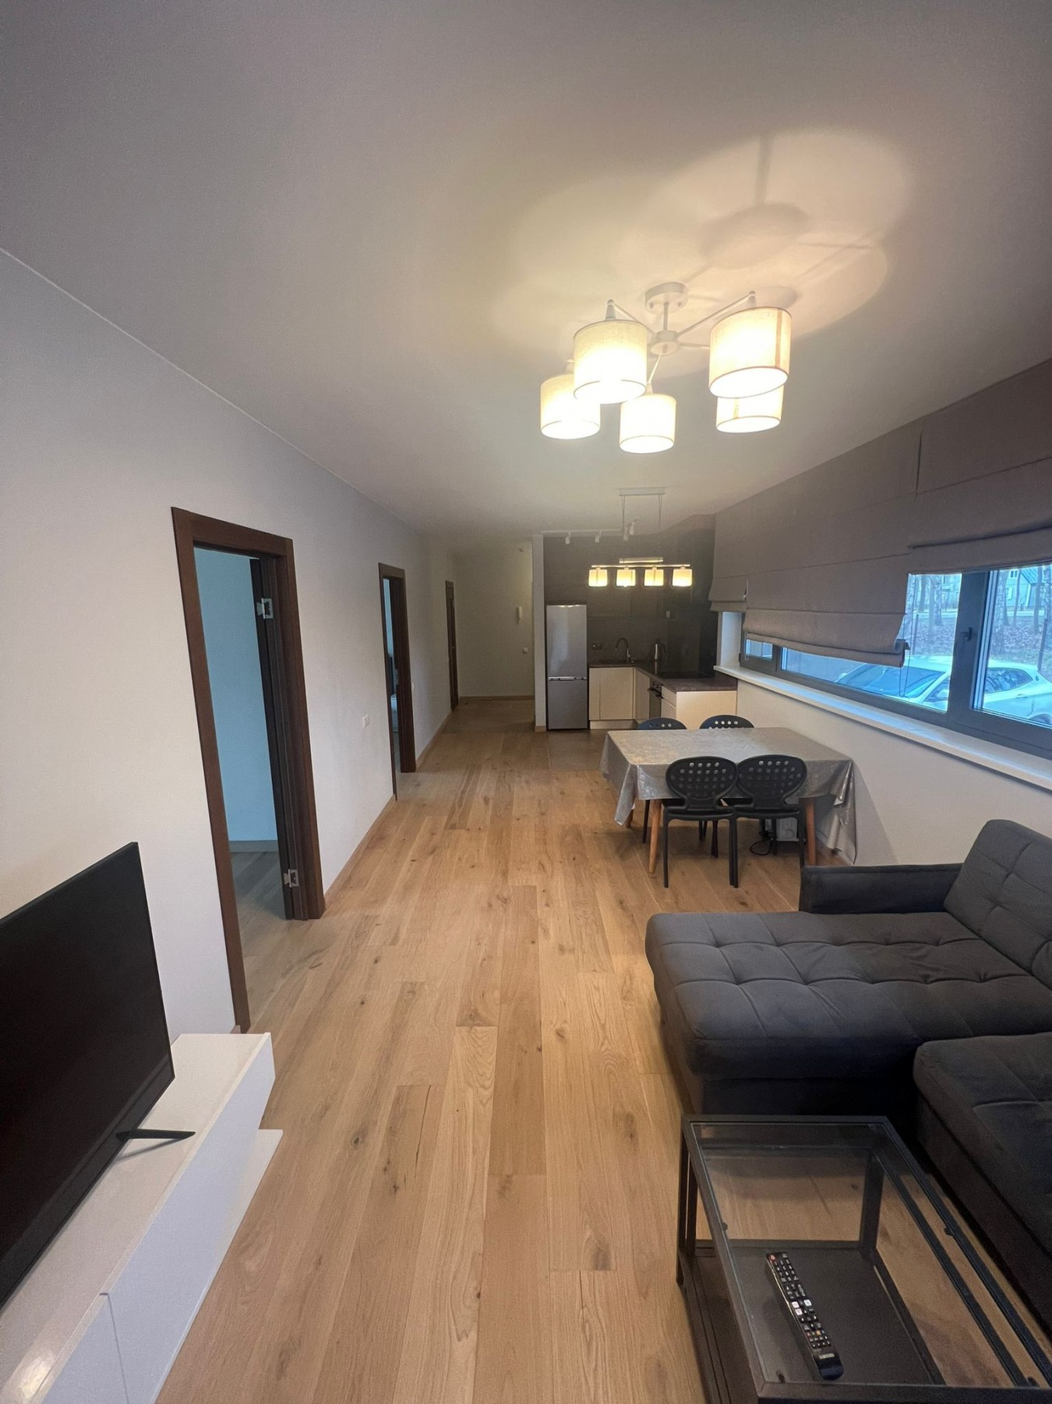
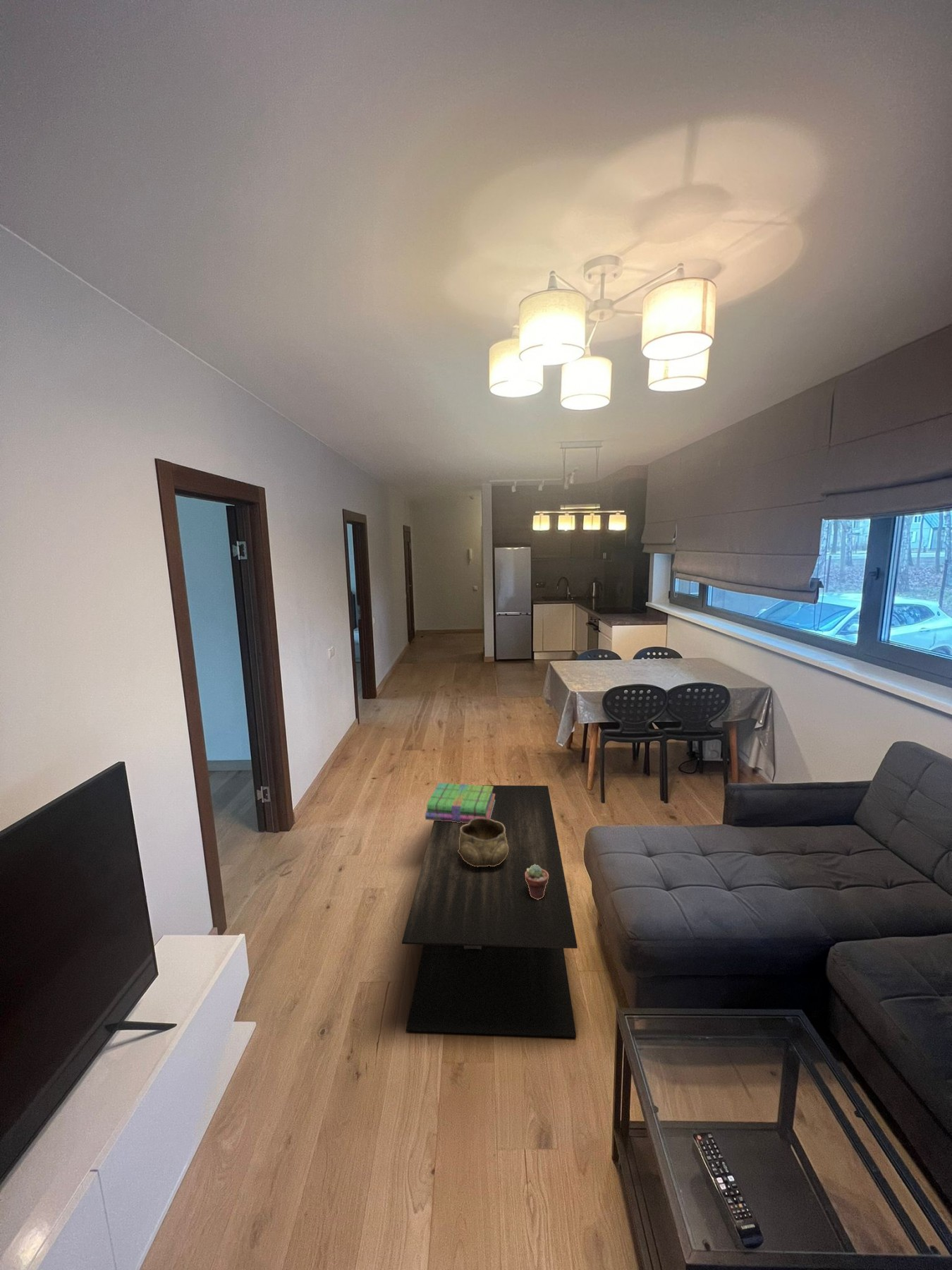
+ stack of books (461, 802)
+ potted succulent (537, 879)
+ coffee table (493, 880)
+ decorative bowl (483, 844)
